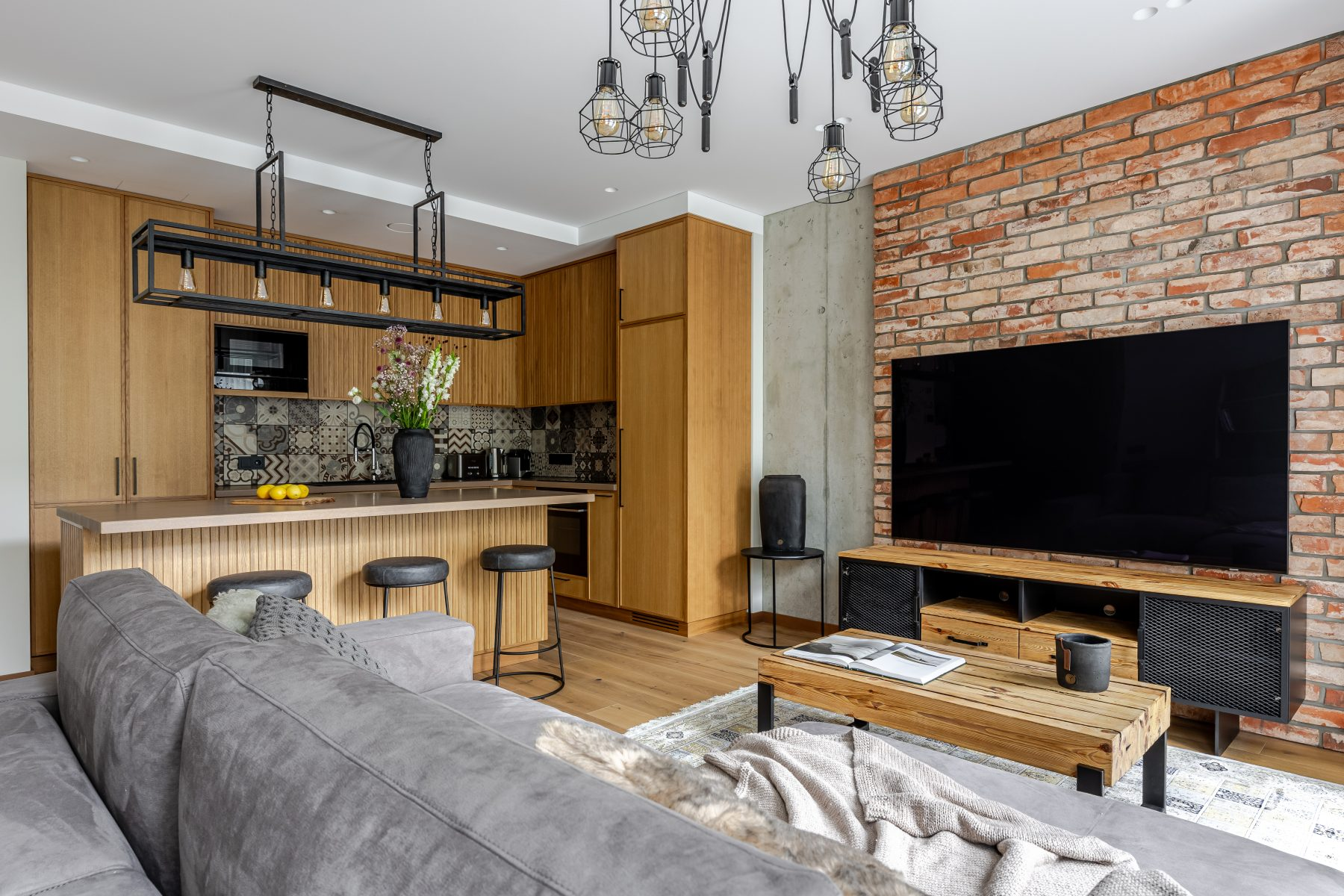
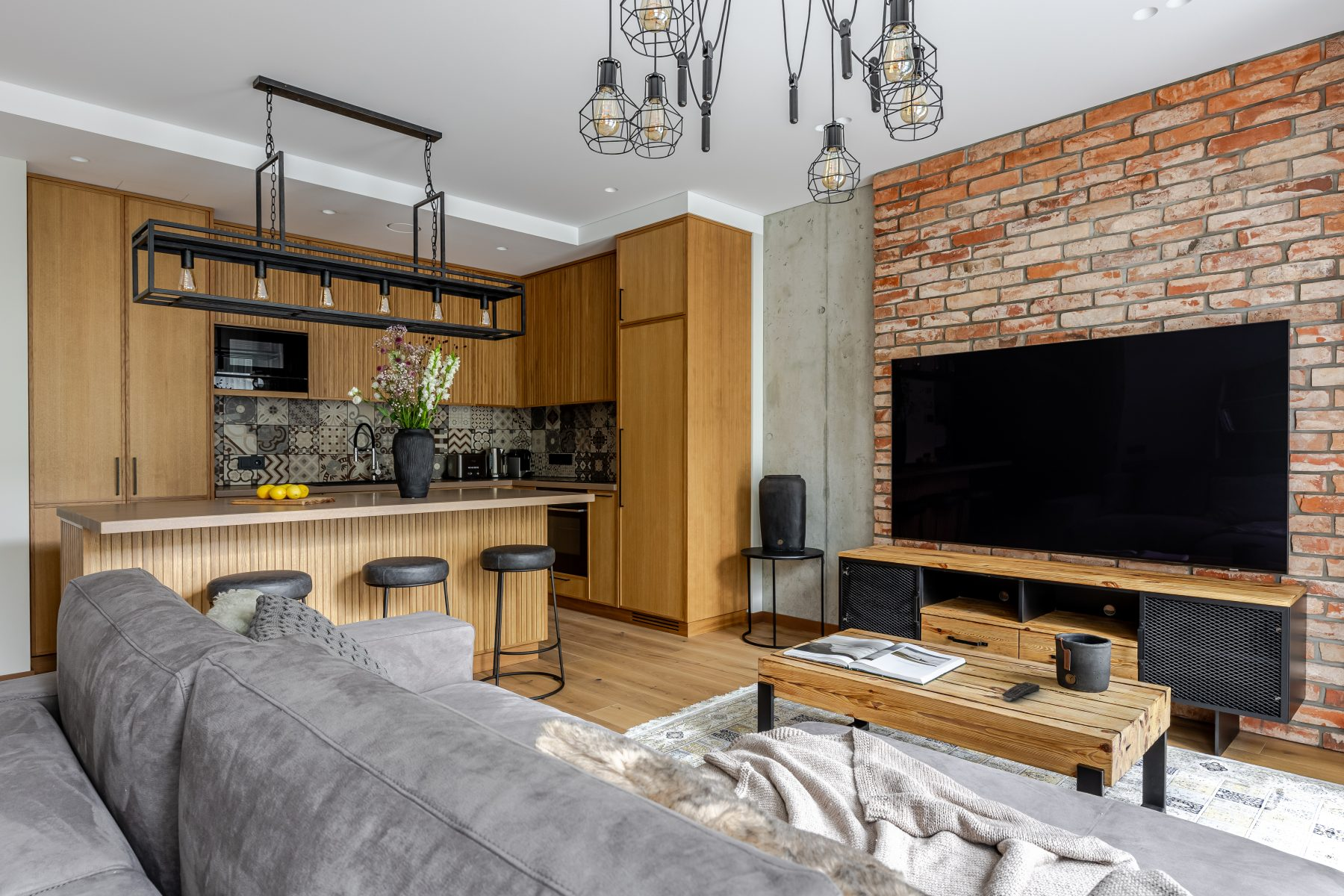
+ remote control (1020, 691)
